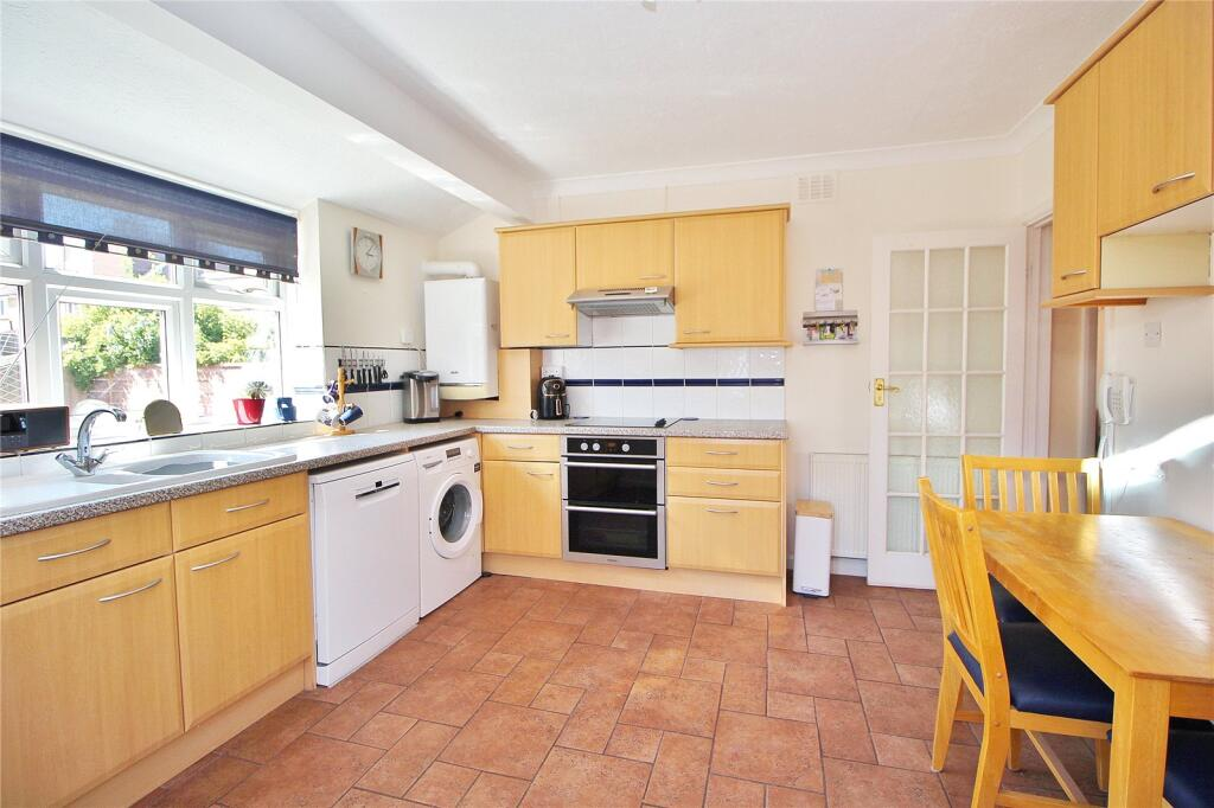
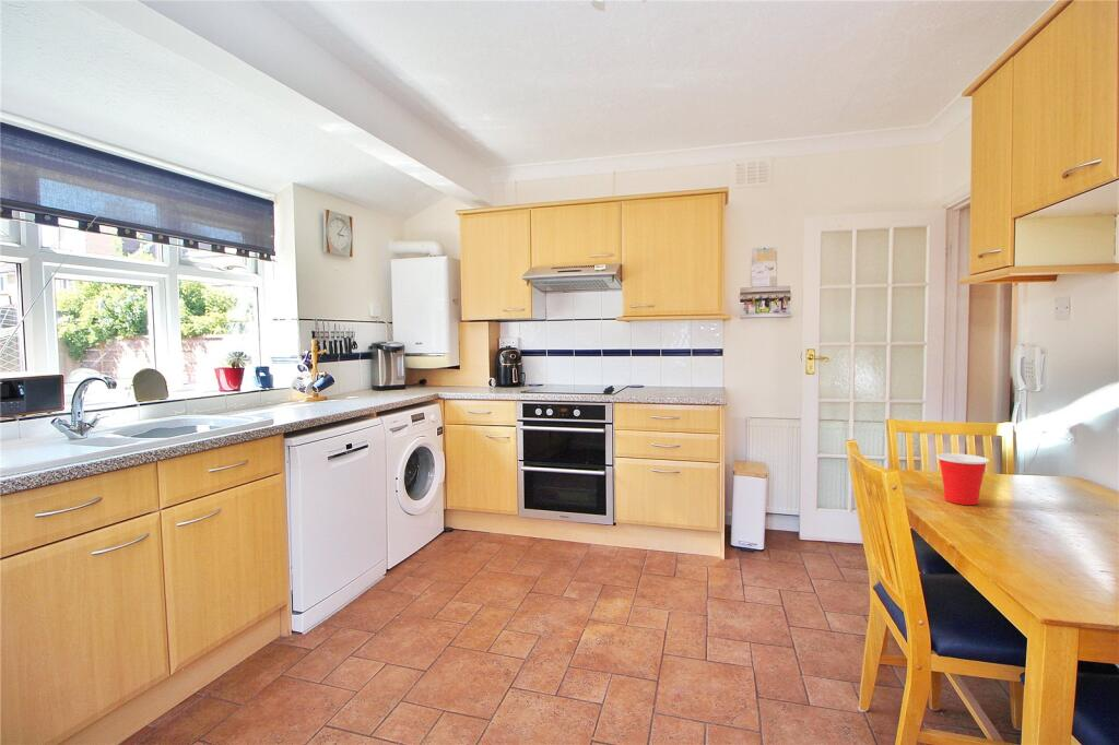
+ cup (961, 478)
